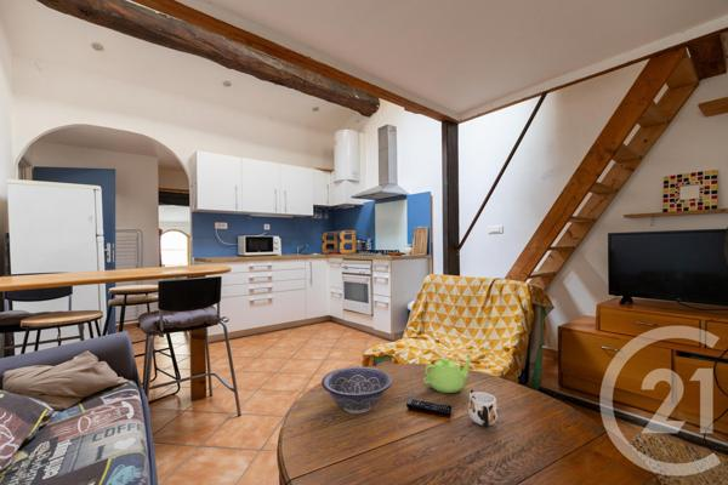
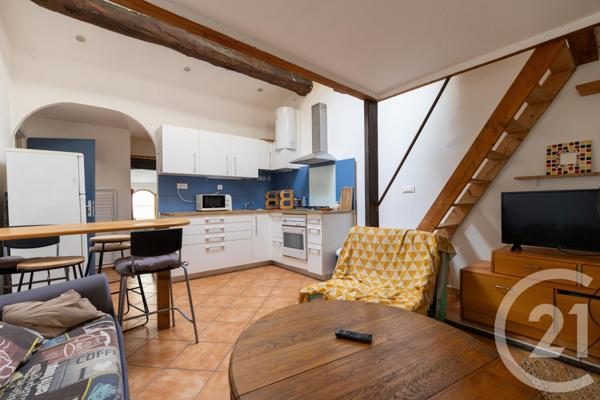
- mug (483, 409)
- decorative bowl (357, 392)
- teapot (448, 373)
